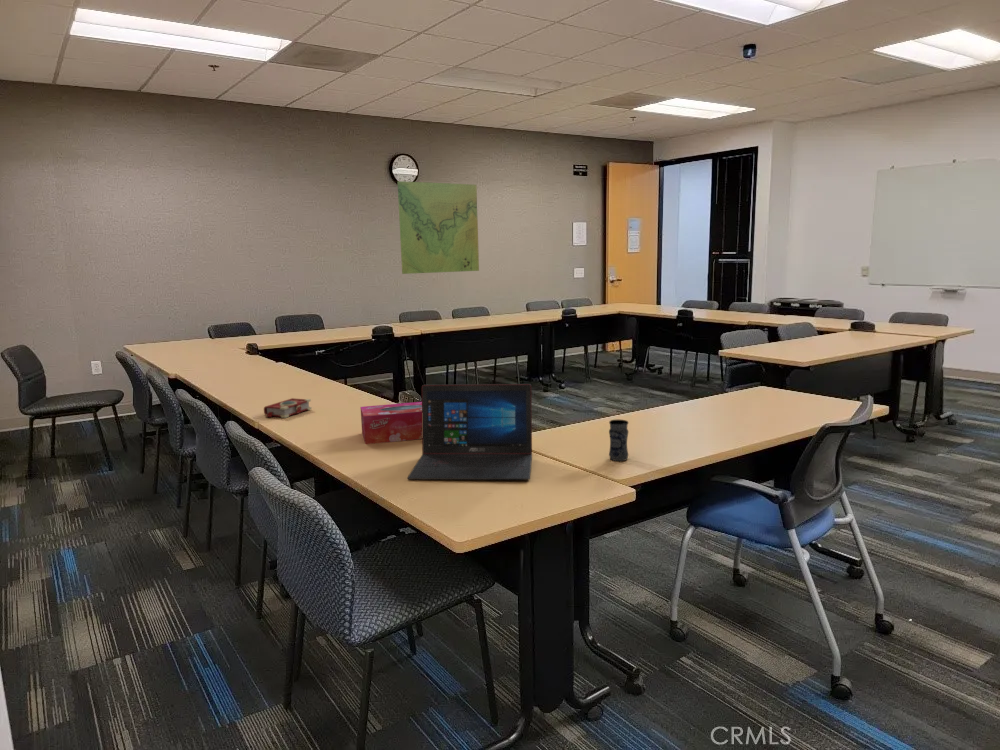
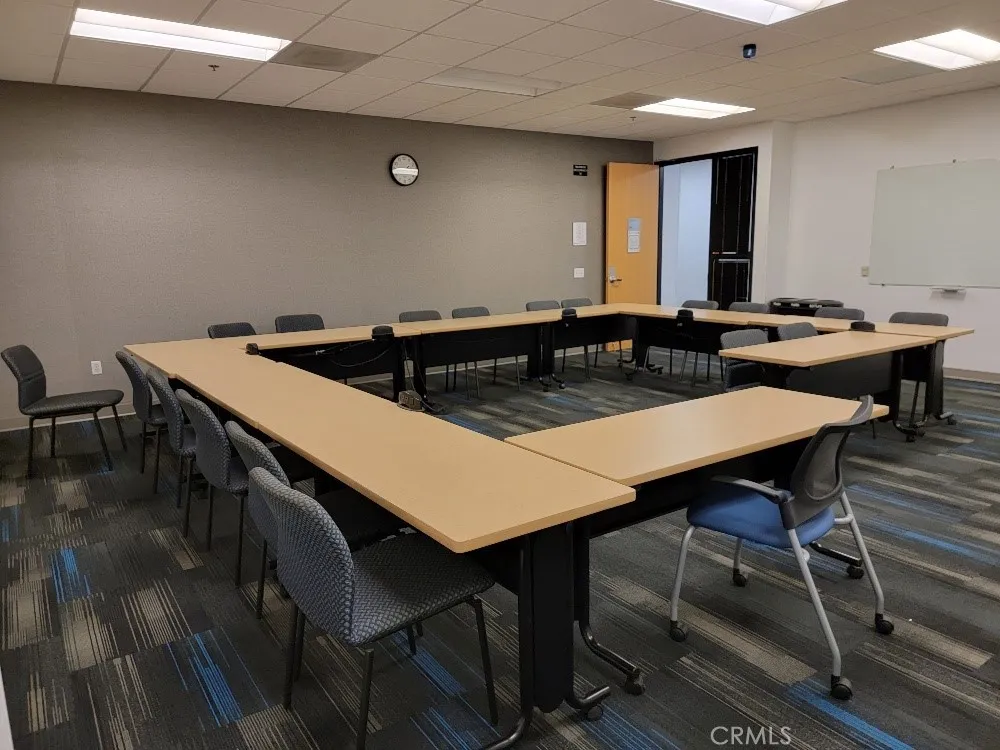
- book (286, 407)
- jar (618, 440)
- tissue box (403, 421)
- laptop (472, 430)
- map (440, 228)
